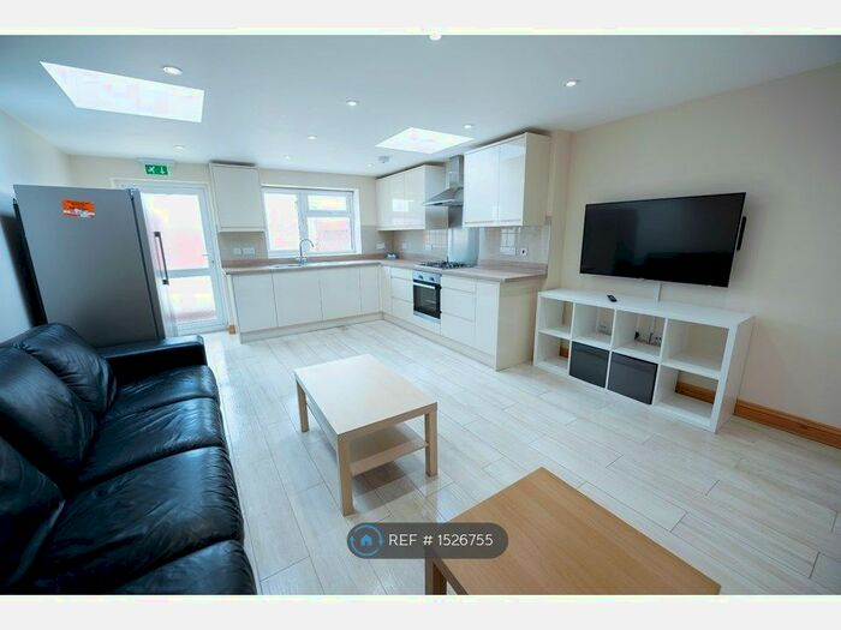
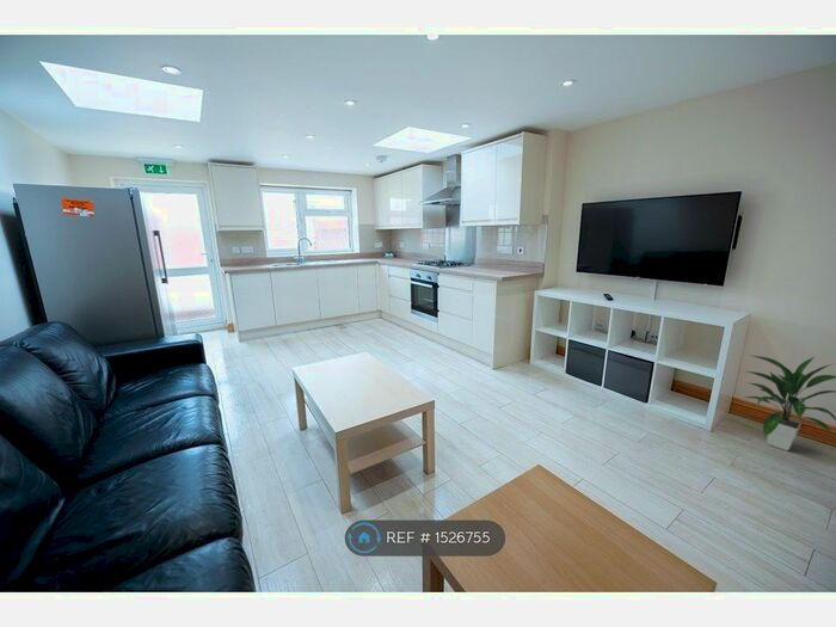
+ indoor plant (787, 400)
